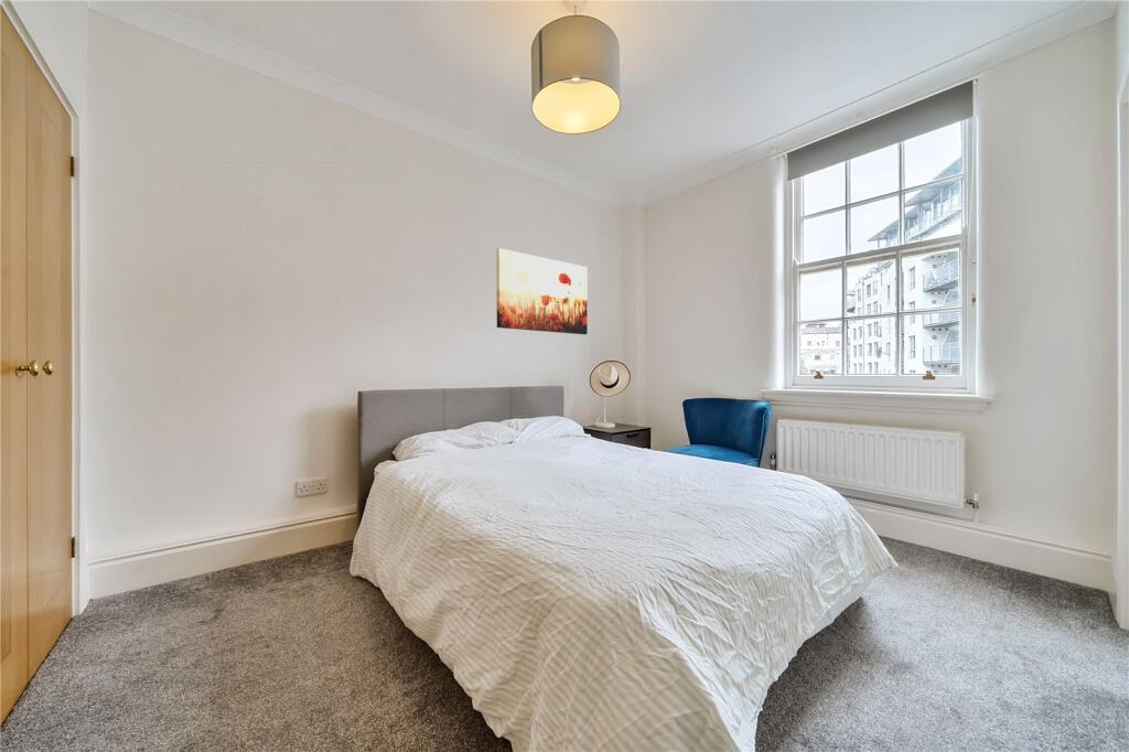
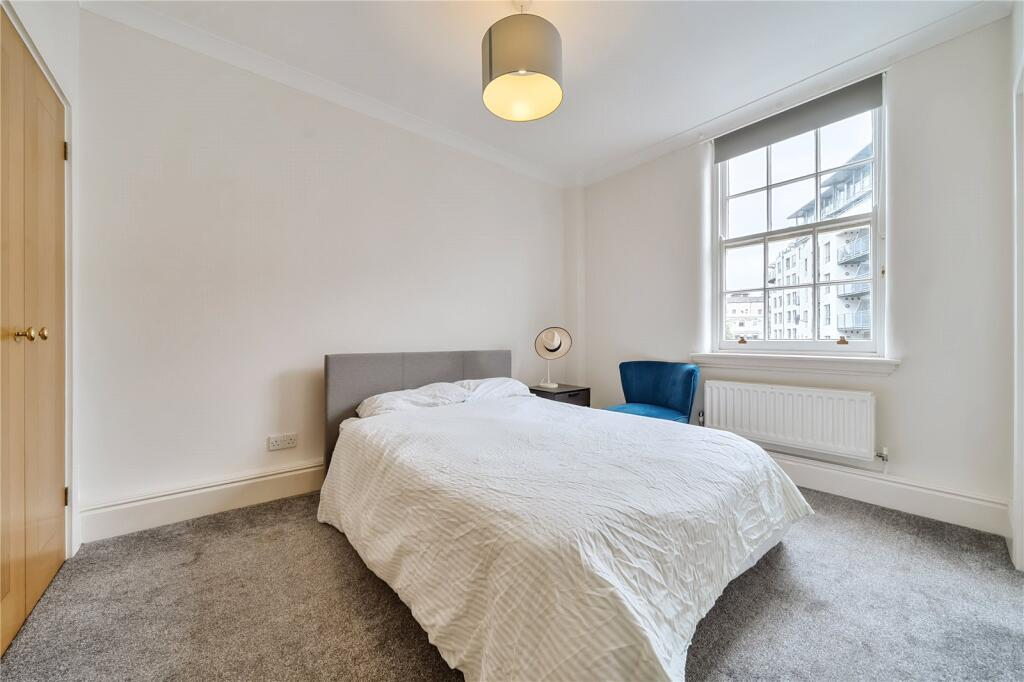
- wall art (545, 294)
